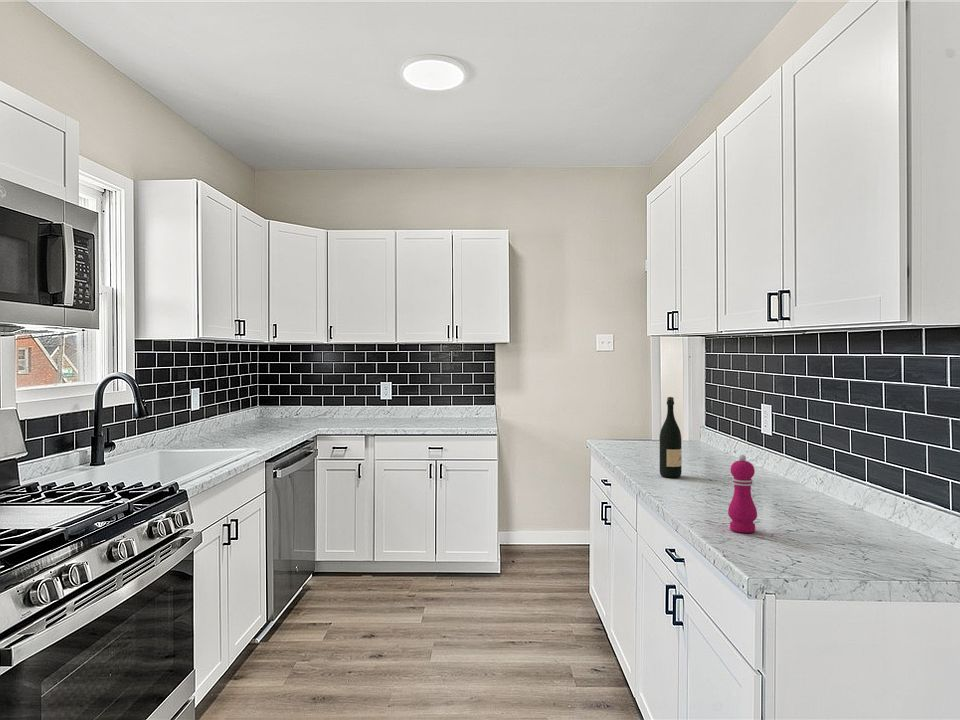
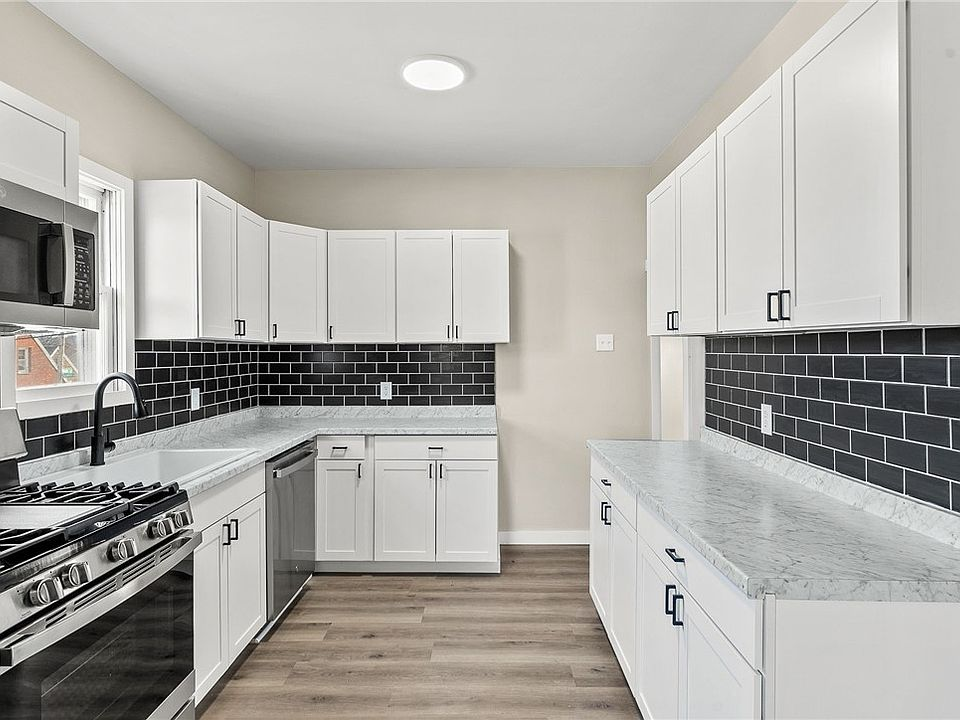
- pepper mill (742, 492)
- wine bottle (670, 436)
